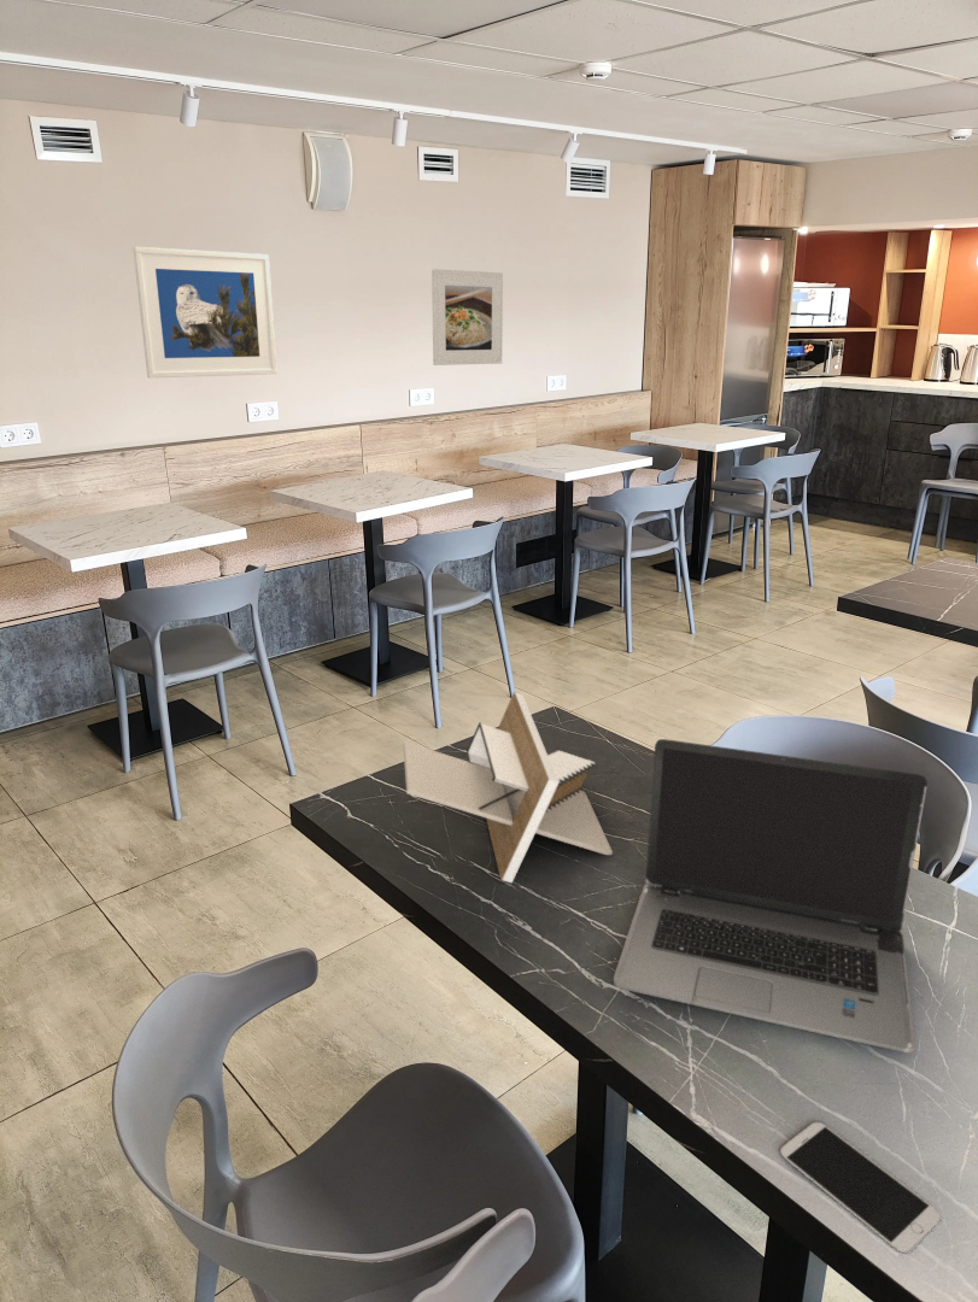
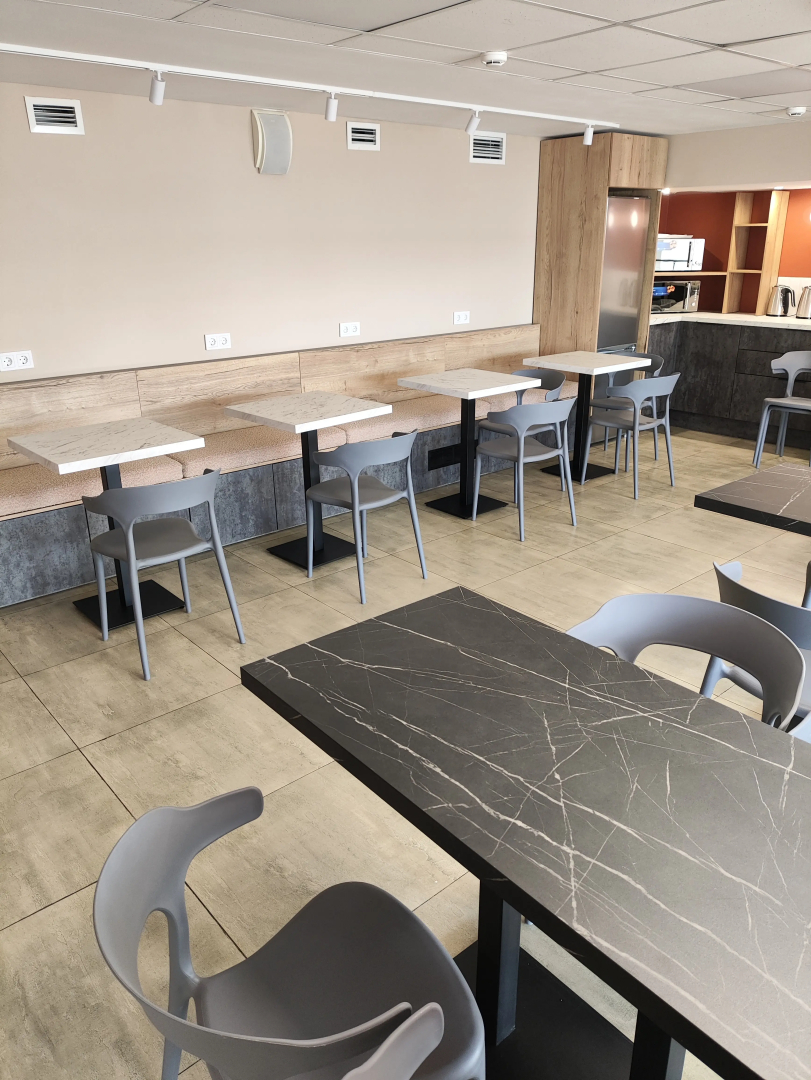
- architectural model (508, 779)
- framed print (209, 315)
- laptop computer (771, 884)
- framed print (468, 318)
- smartphone (857, 1183)
